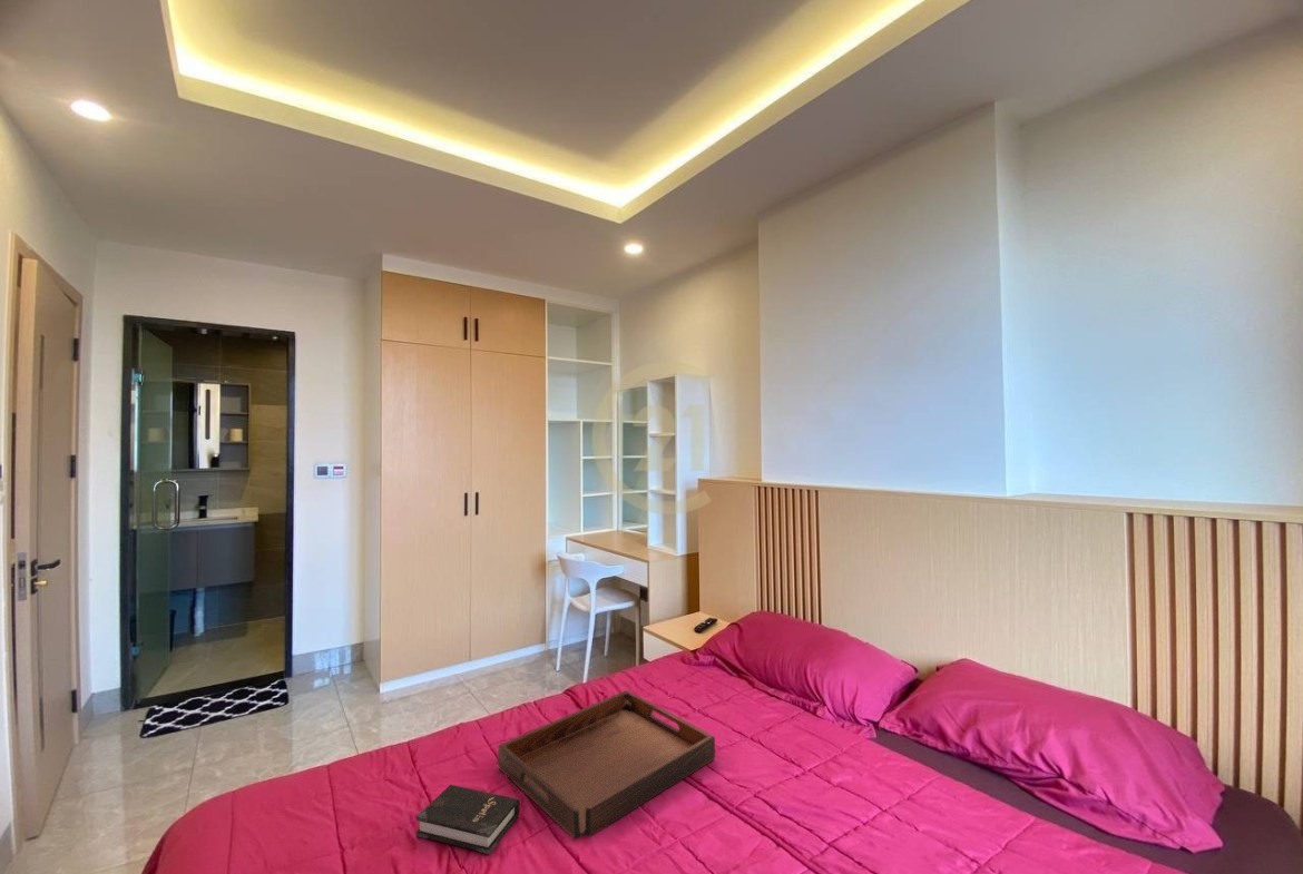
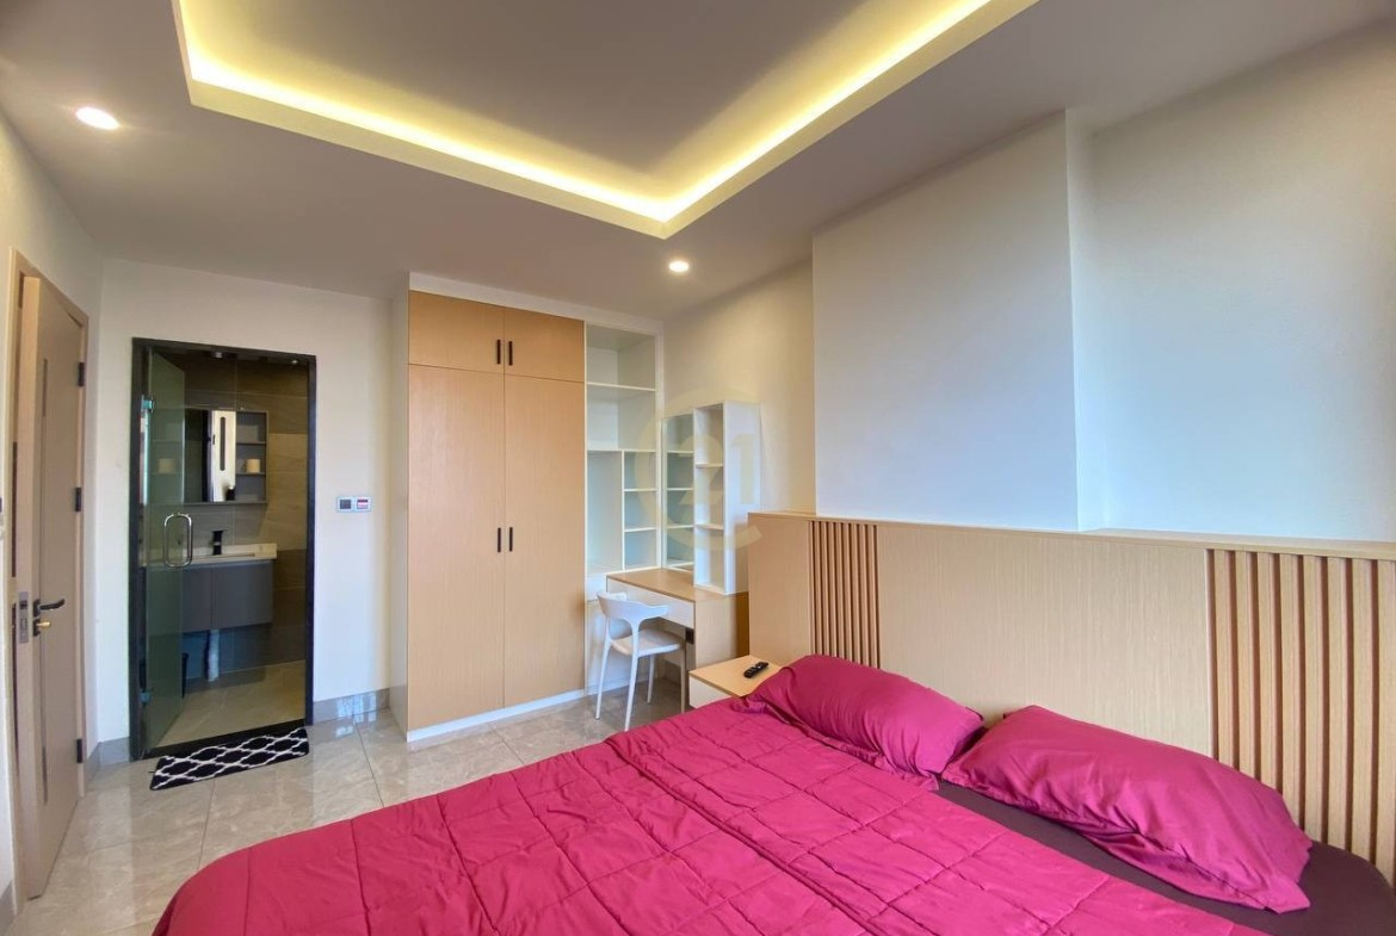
- serving tray (607, 752)
- hardback book (469, 815)
